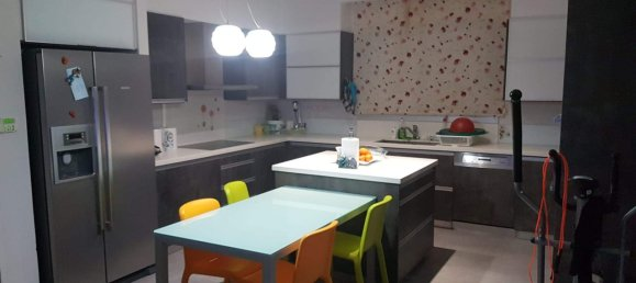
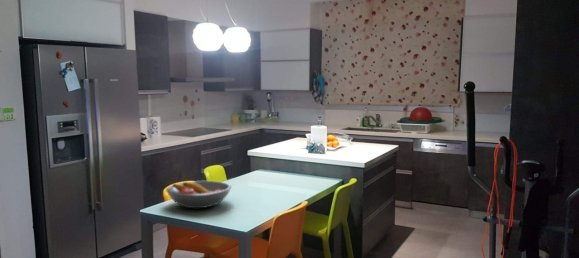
+ fruit bowl (199, 193)
